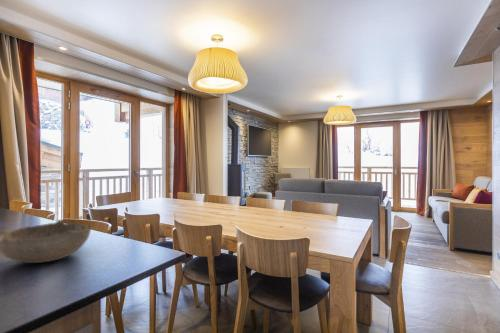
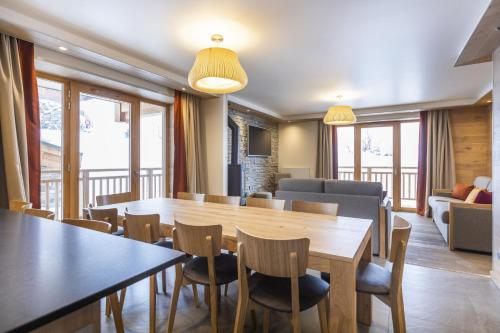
- bowl (47, 242)
